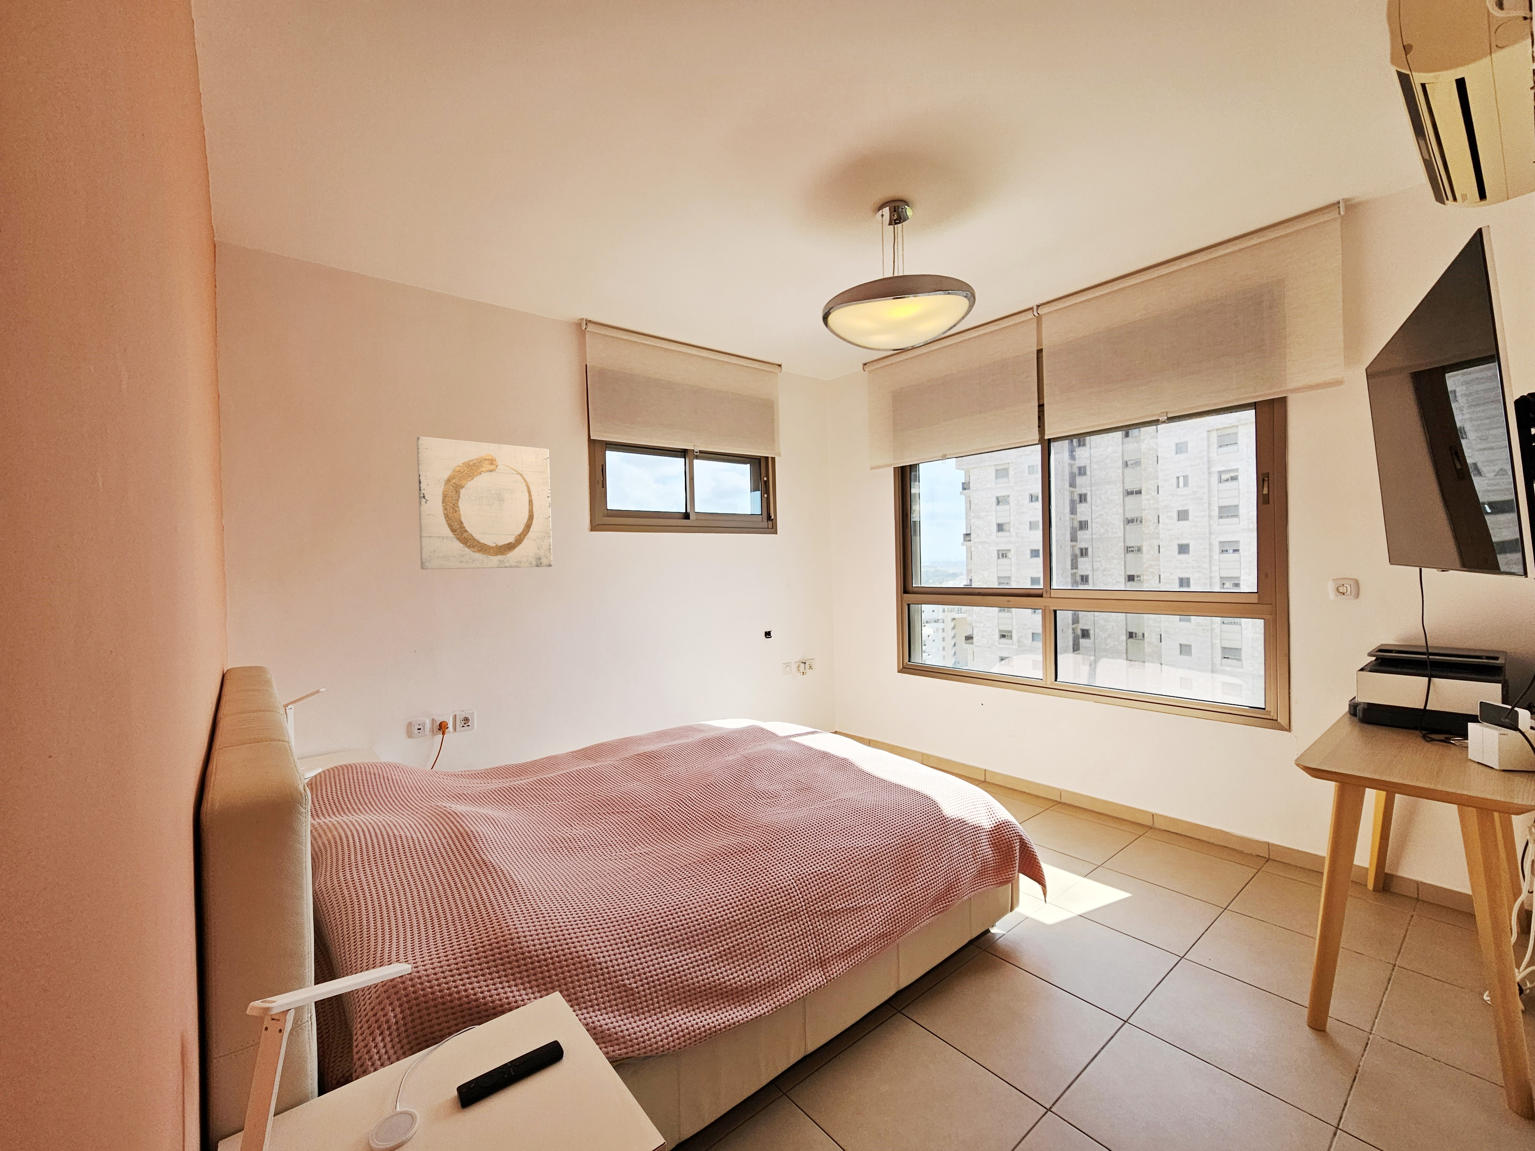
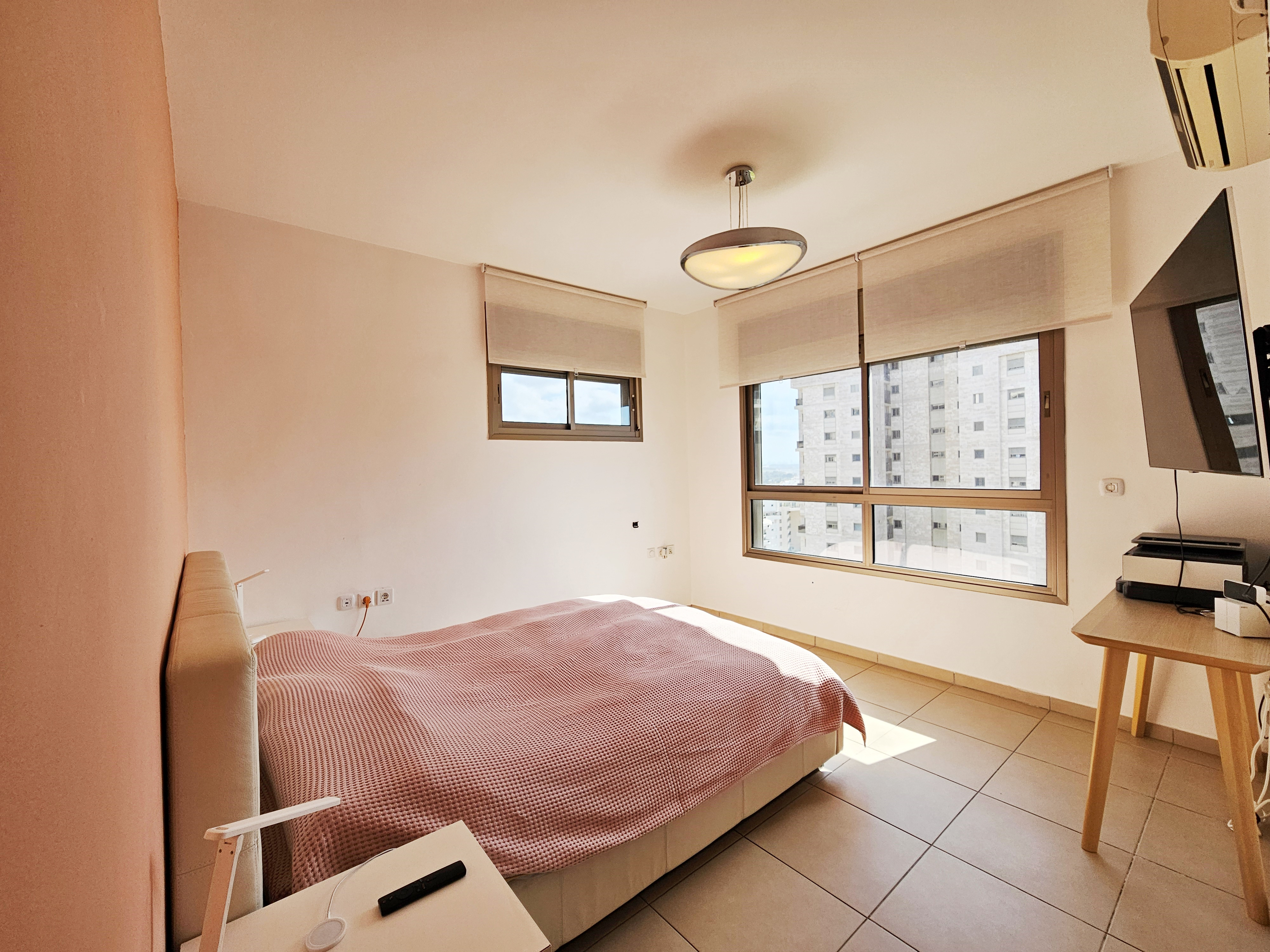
- wall art (488, 505)
